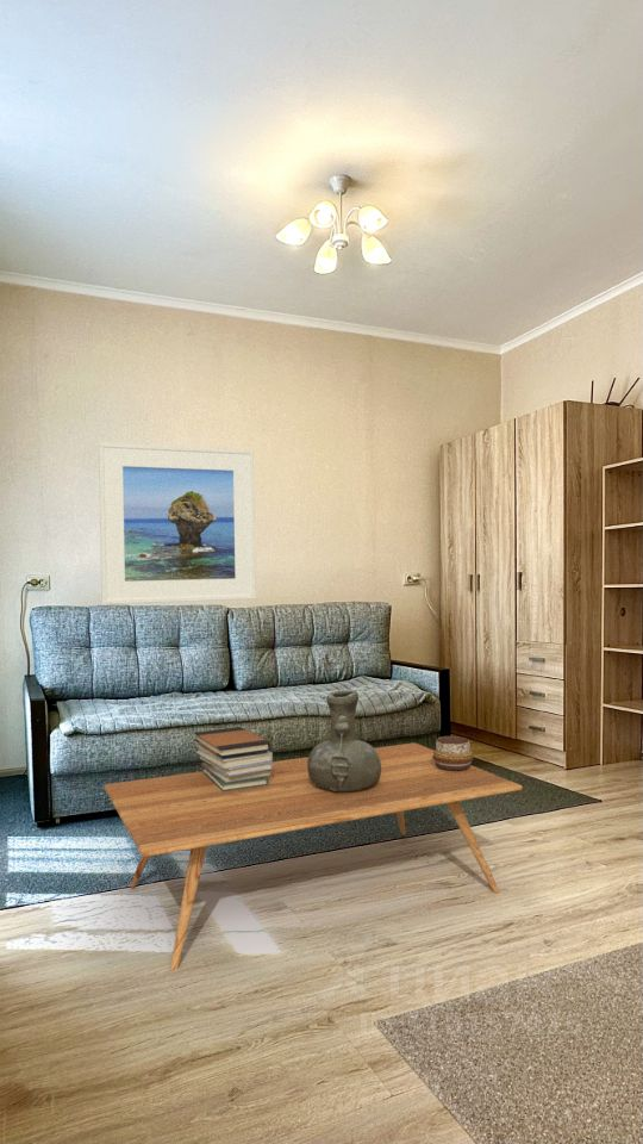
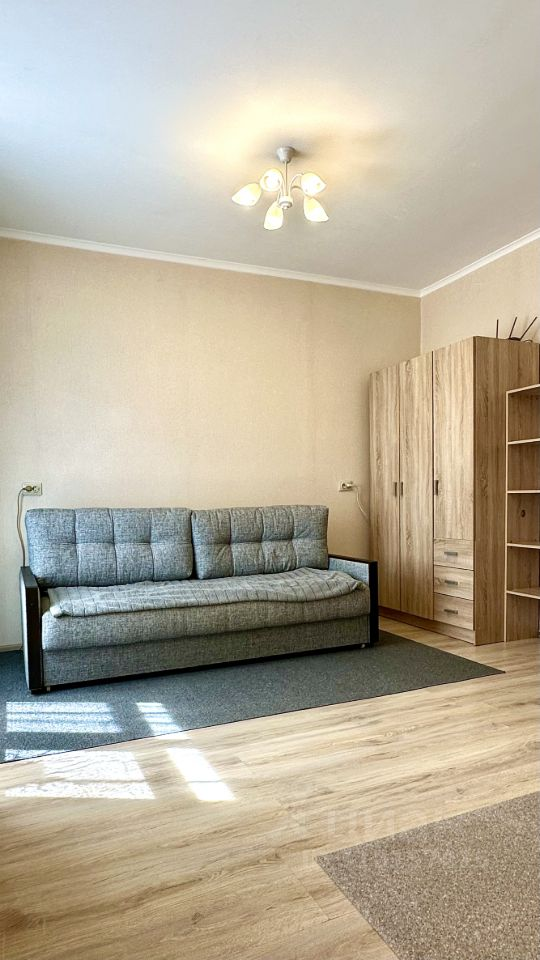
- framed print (180, 523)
- decorative bowl (452, 752)
- vase (343, 736)
- coffee table (310, 827)
- book stack (232, 757)
